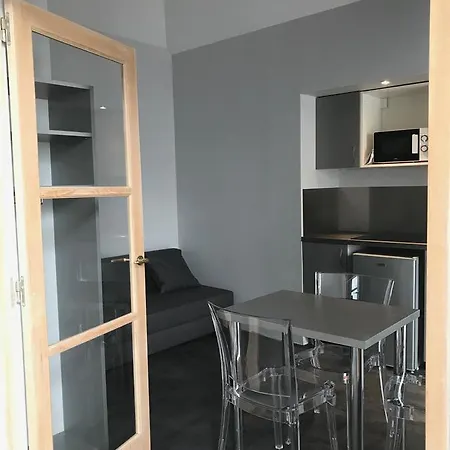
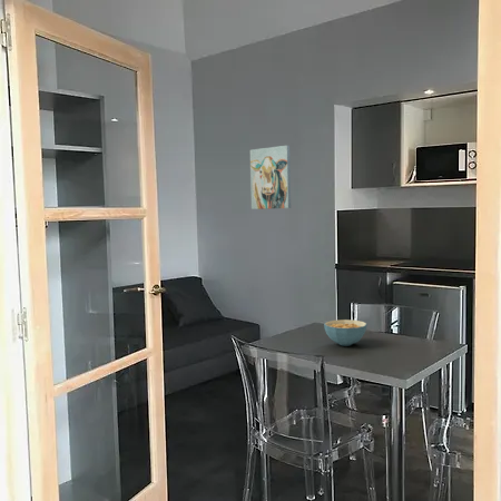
+ wall art (269, 178)
+ cereal bowl (345, 334)
